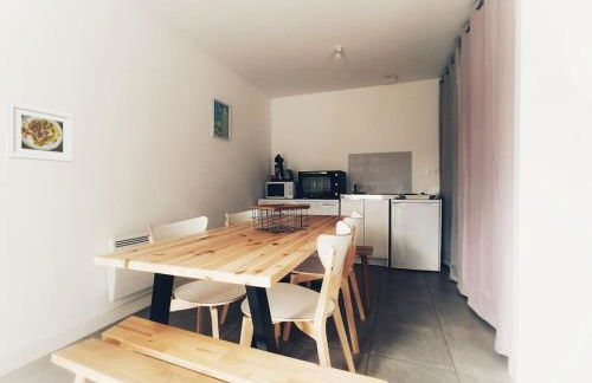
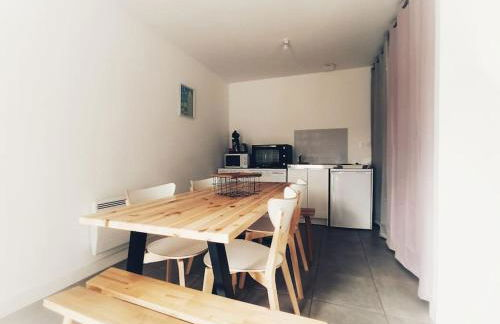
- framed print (43, 134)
